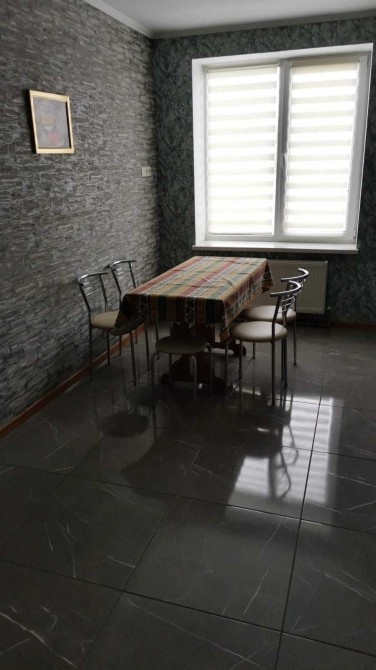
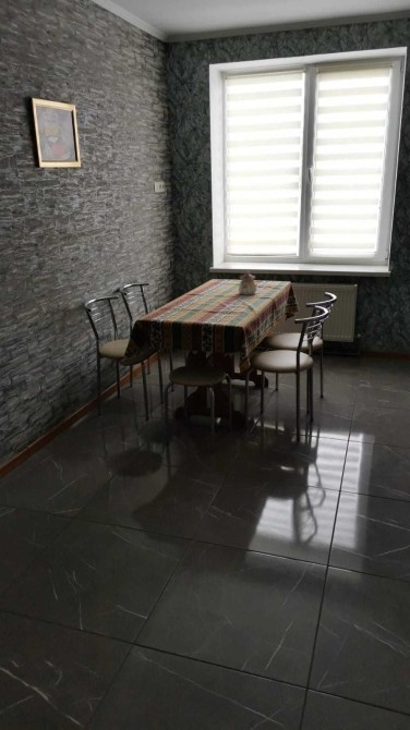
+ teapot (248, 281)
